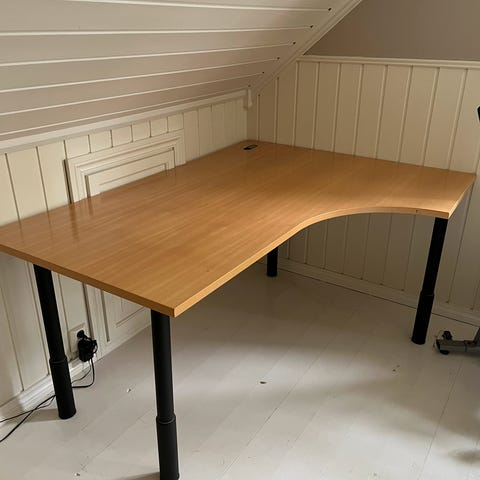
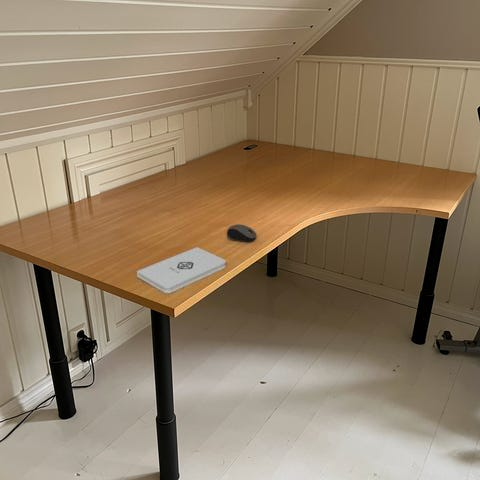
+ notepad (183, 268)
+ computer mouse (241, 232)
